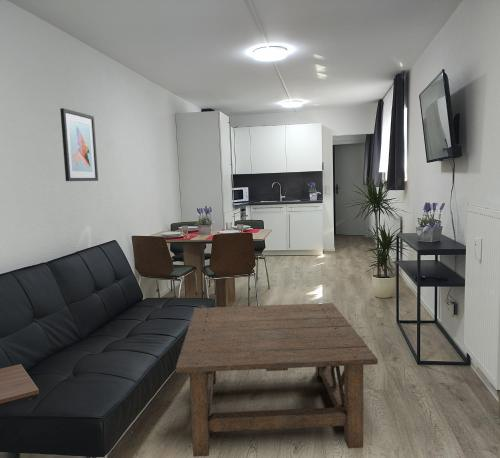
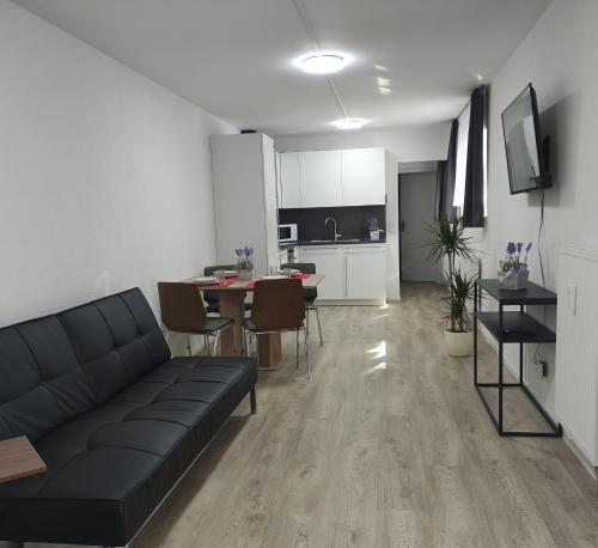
- wall art (80, 147)
- coffee table (270, 367)
